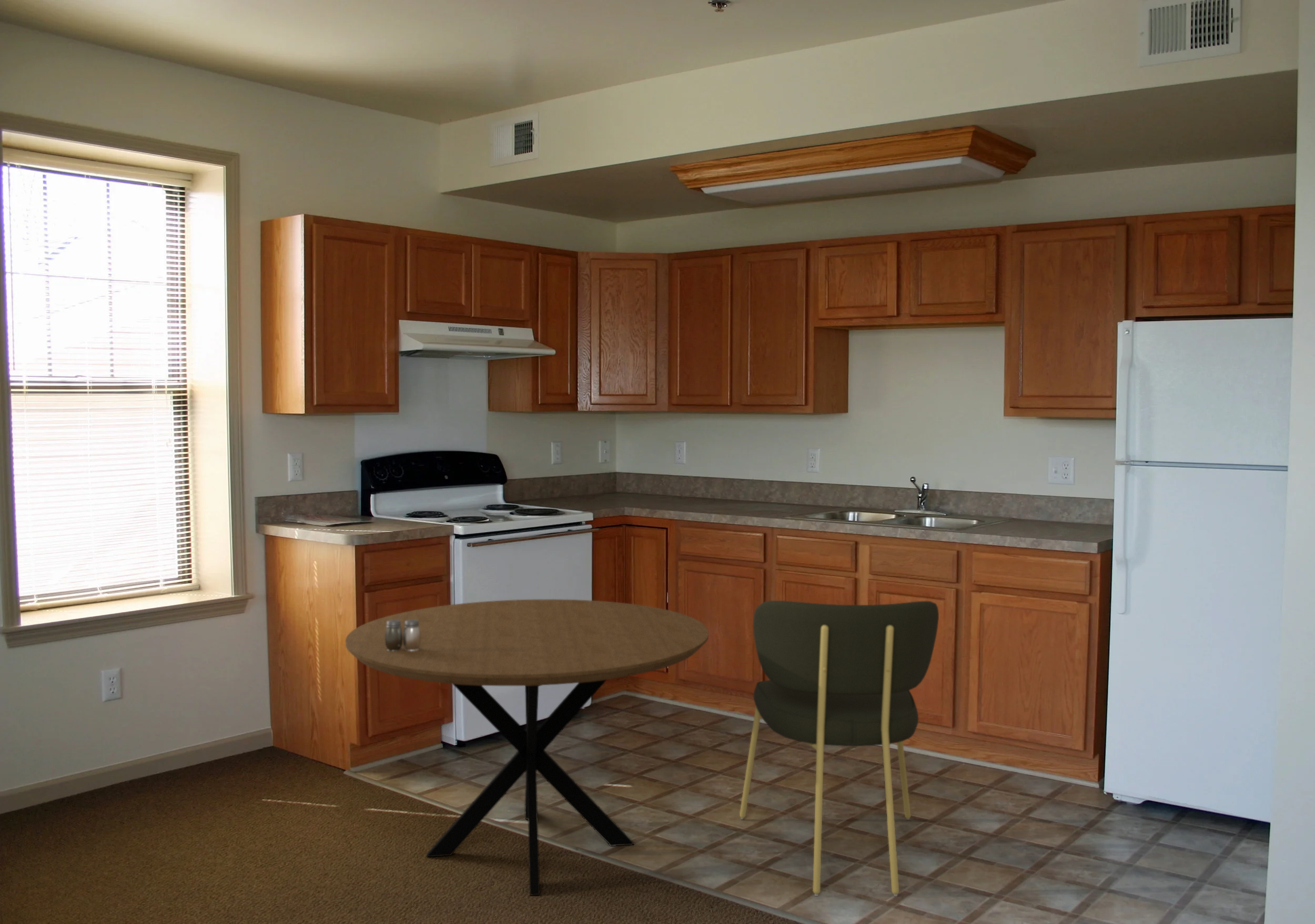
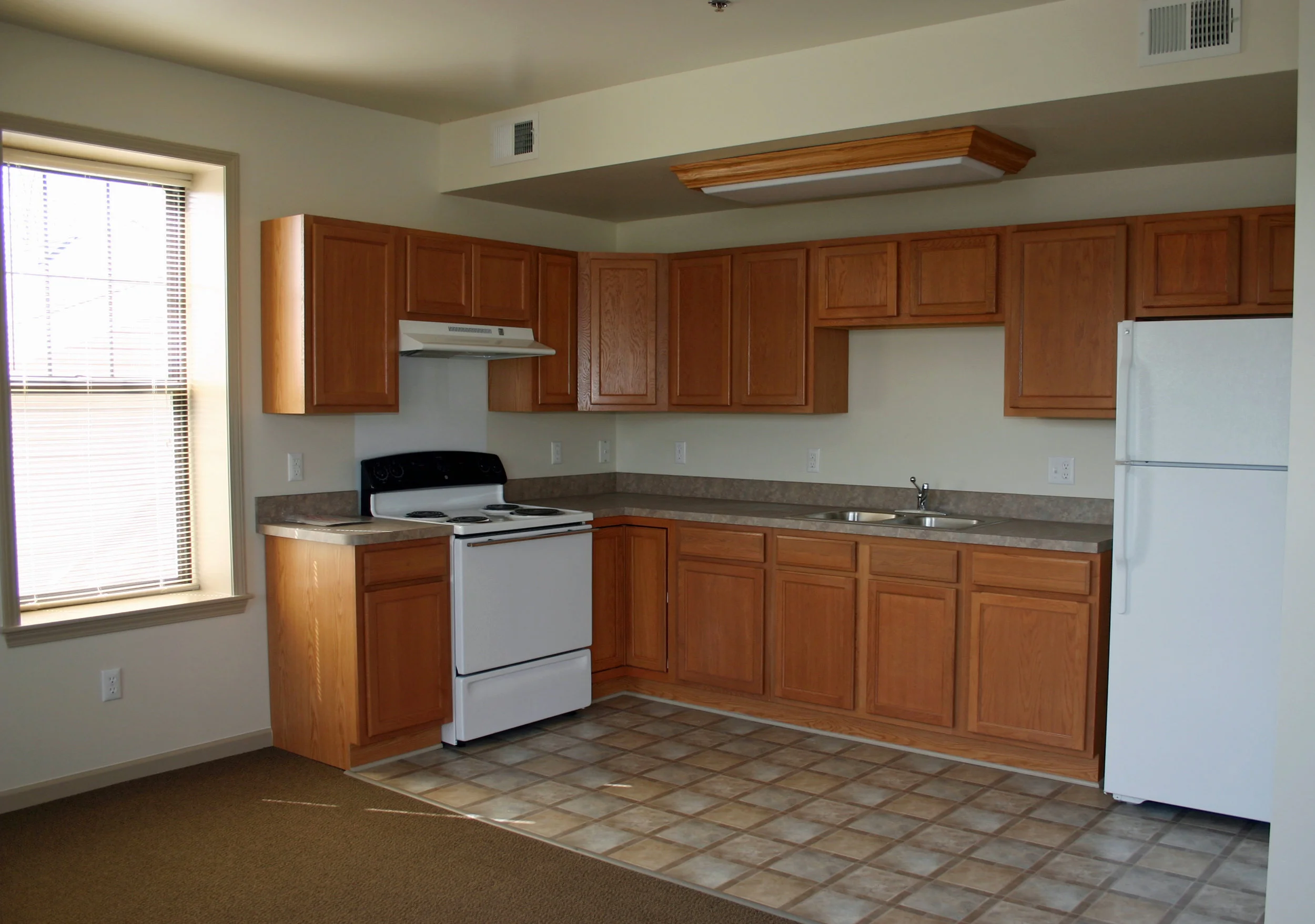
- salt and pepper shaker (402, 634)
- dining table (531, 740)
- dining chair (841, 723)
